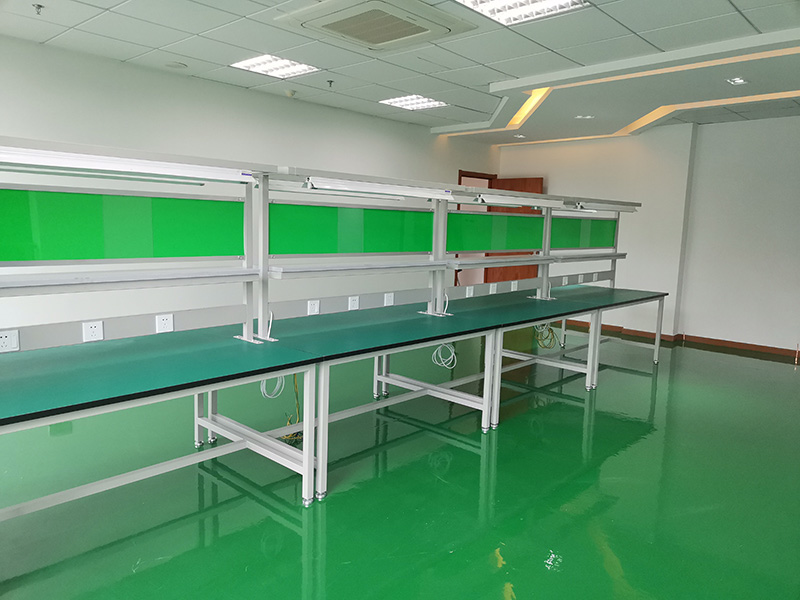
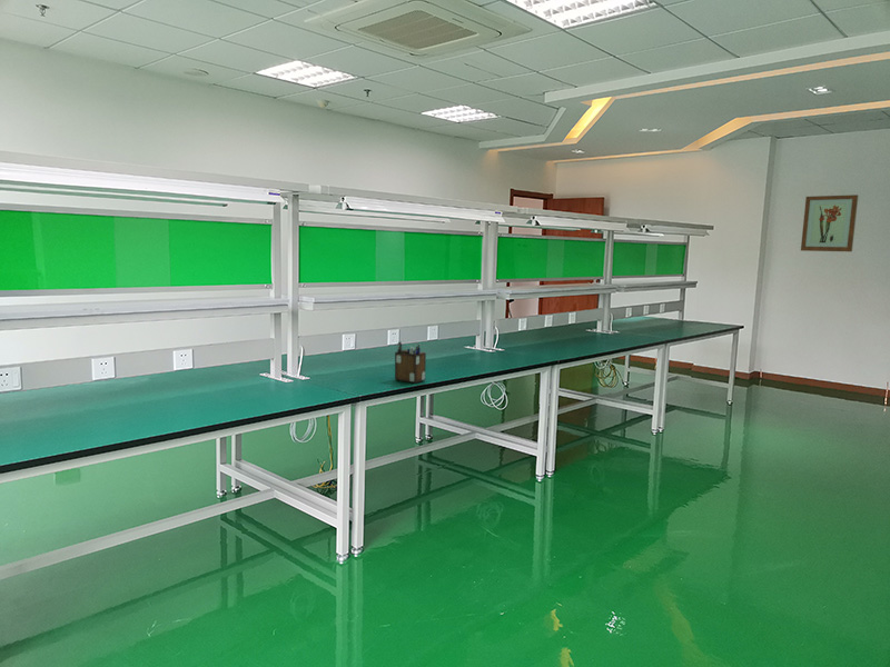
+ desk organizer (409, 360)
+ wall art (828, 223)
